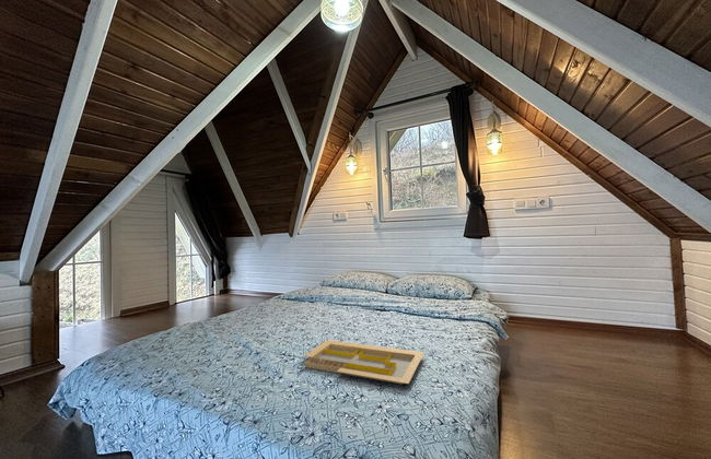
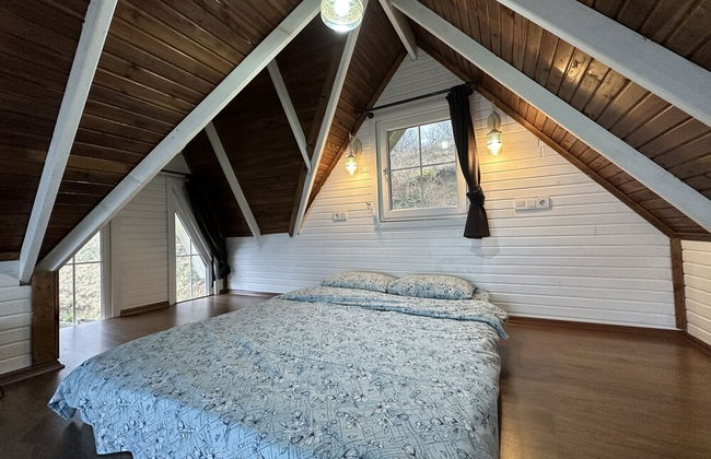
- serving tray (360, 360)
